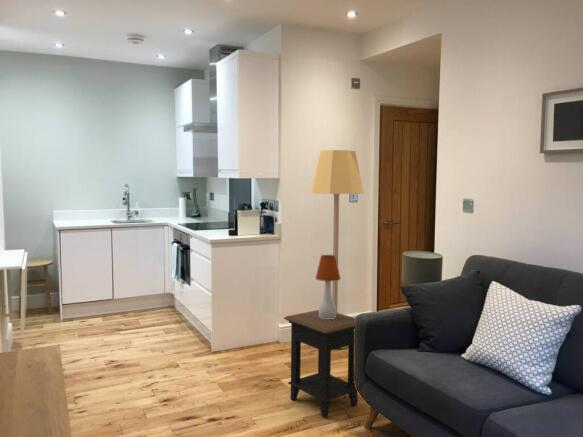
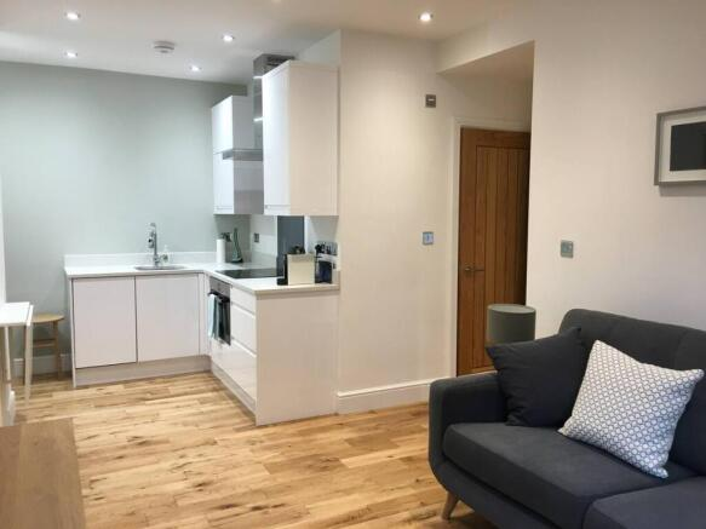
- side table (324, 360)
- table lamp (327, 286)
- lamp (335, 248)
